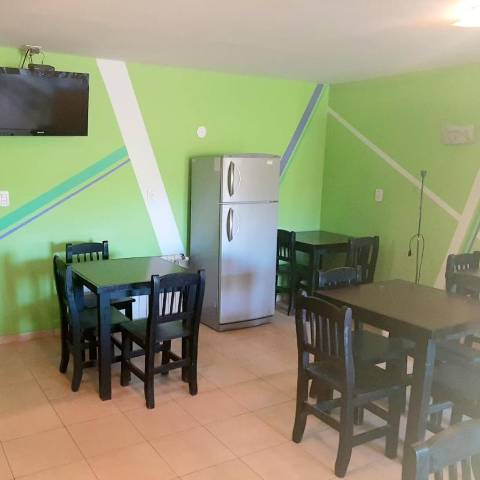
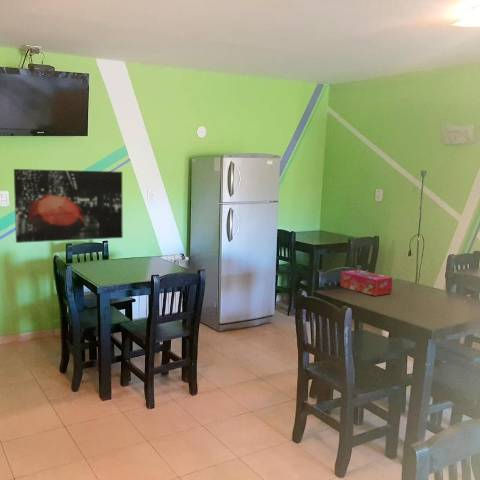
+ tissue box (365, 282)
+ wall art (71, 205)
